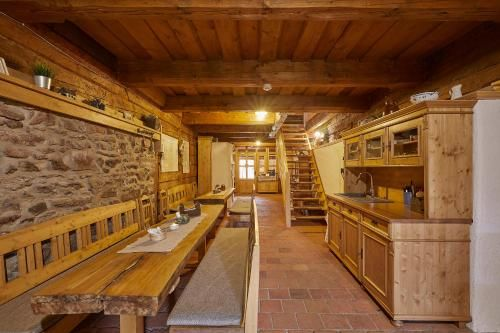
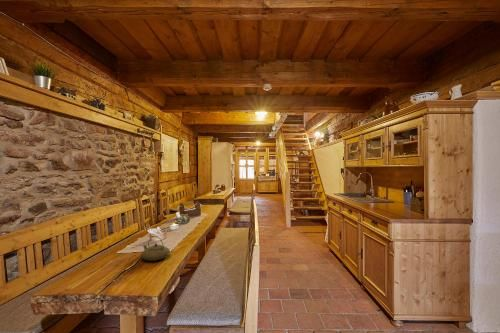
+ teapot (154, 246)
